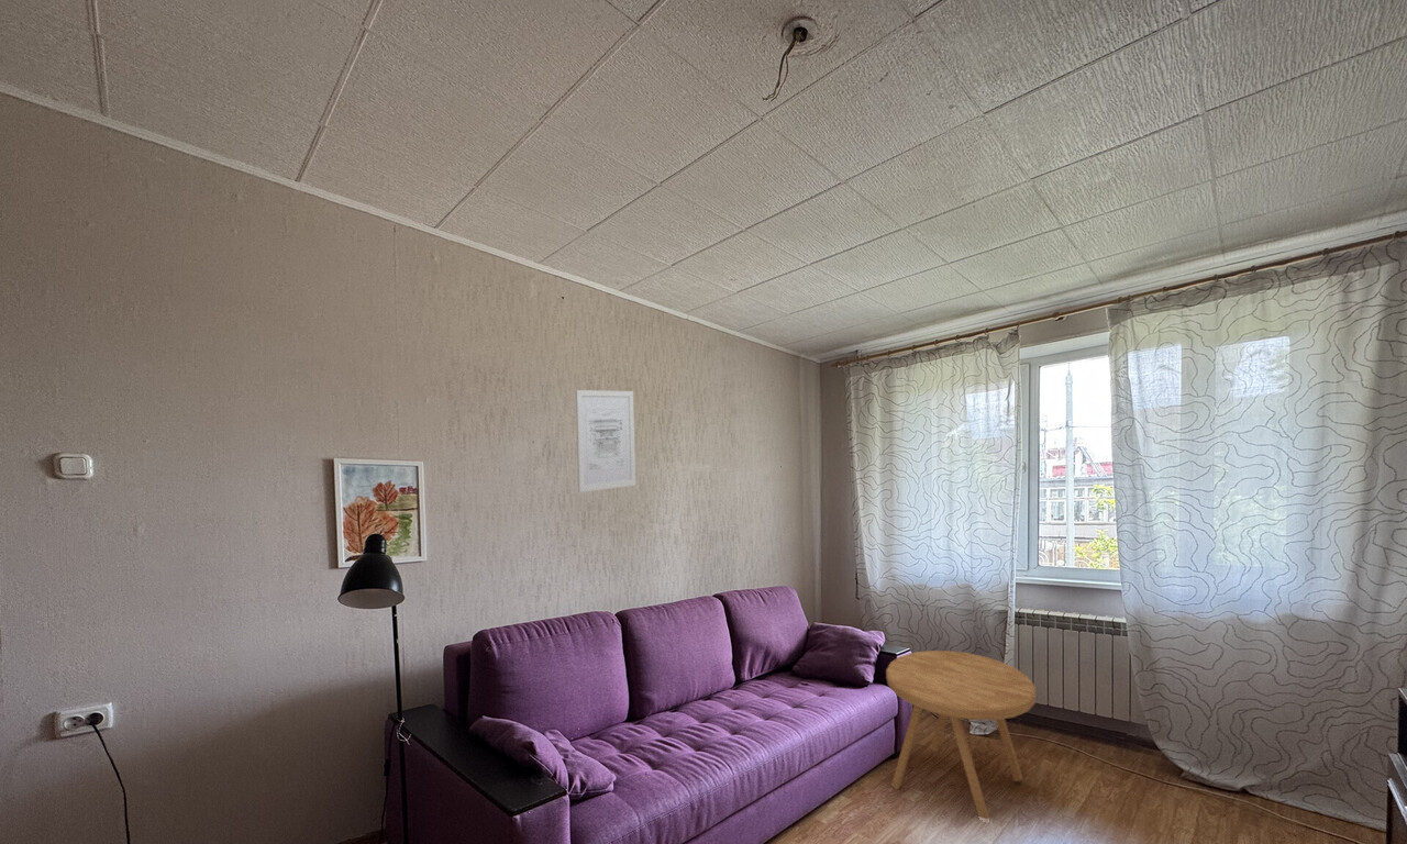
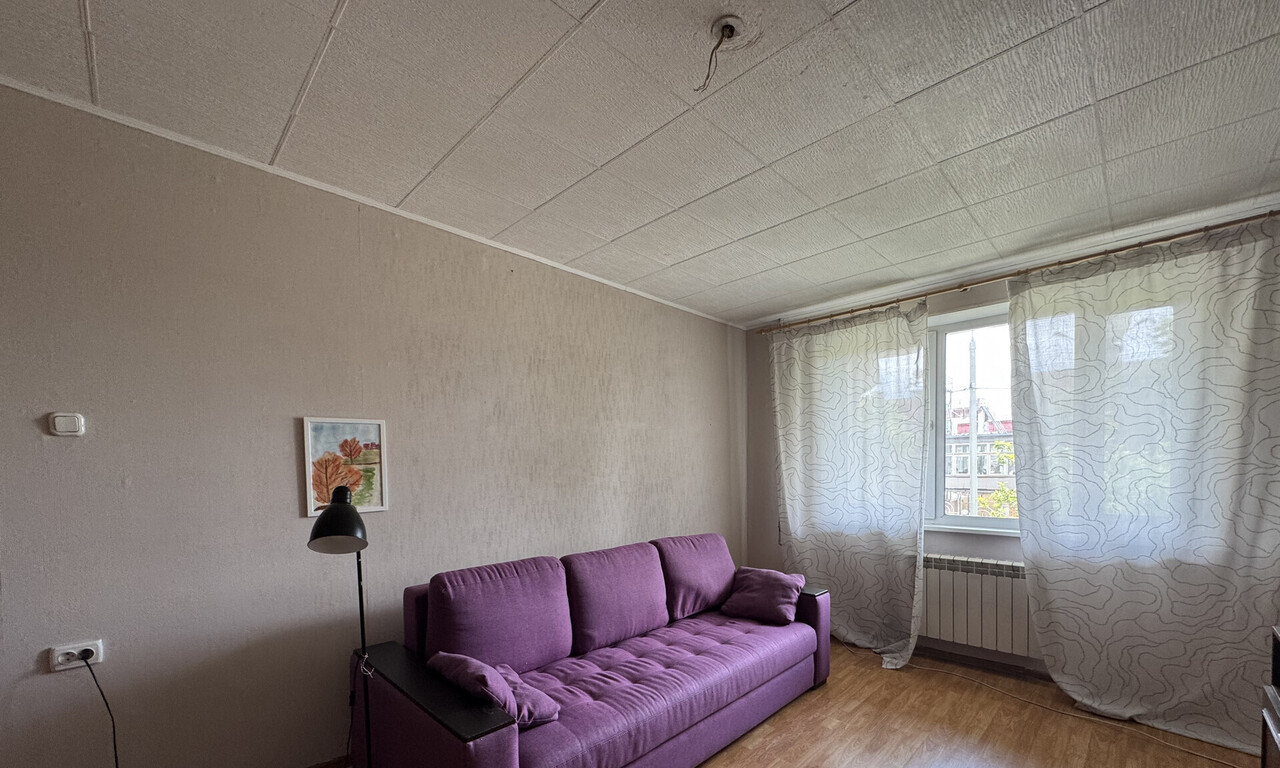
- side table (959, 730)
- wall art (607, 440)
